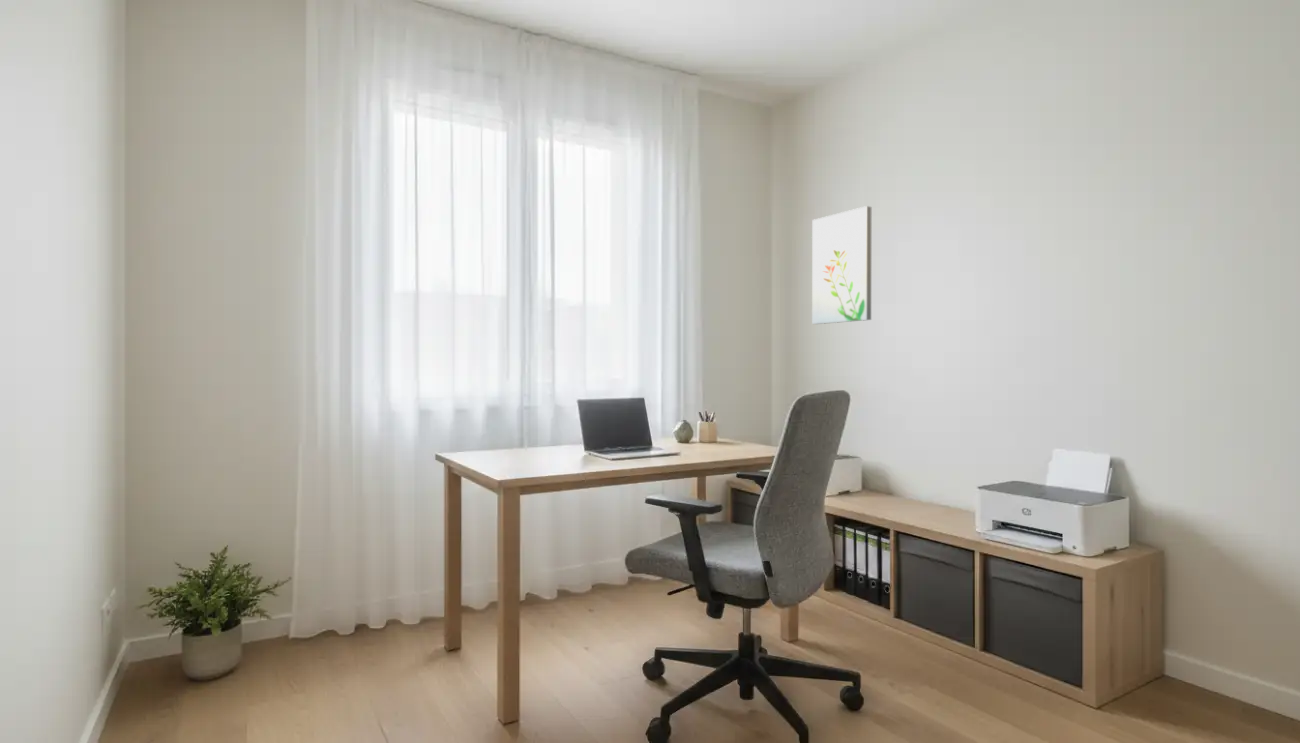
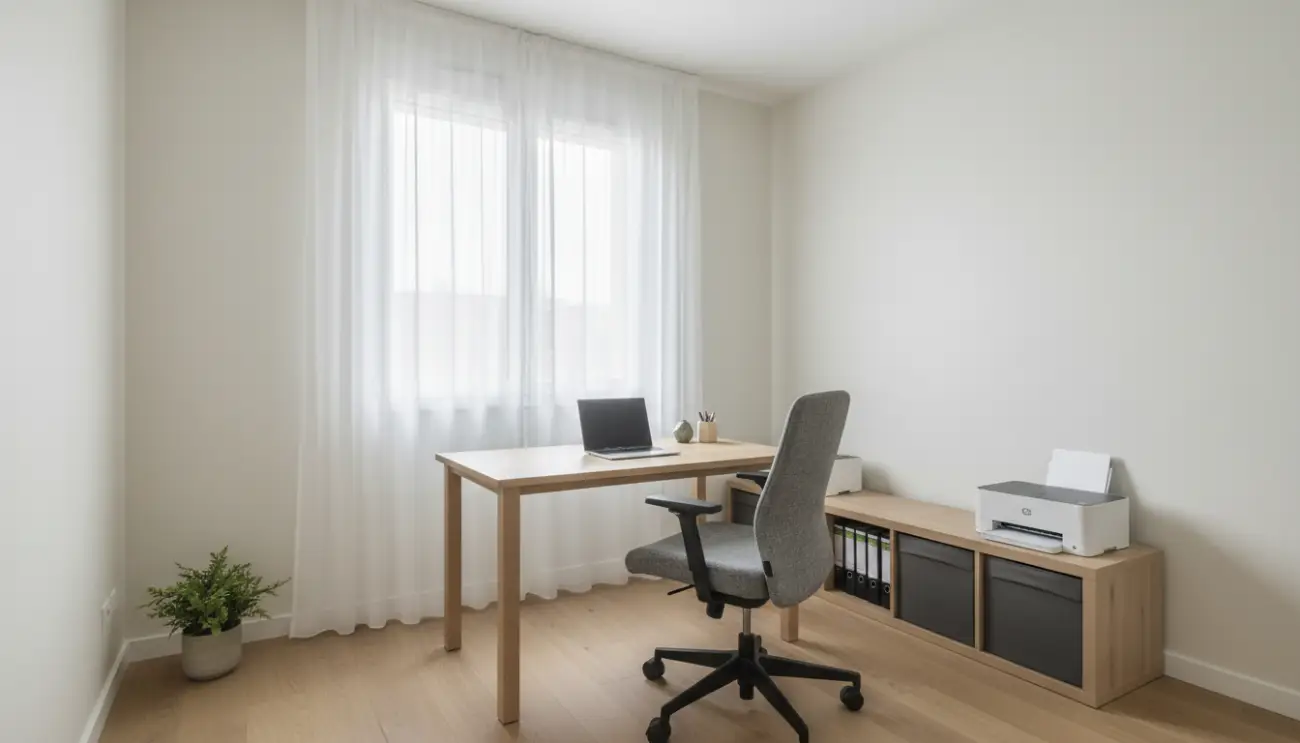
- wall art (840, 267)
